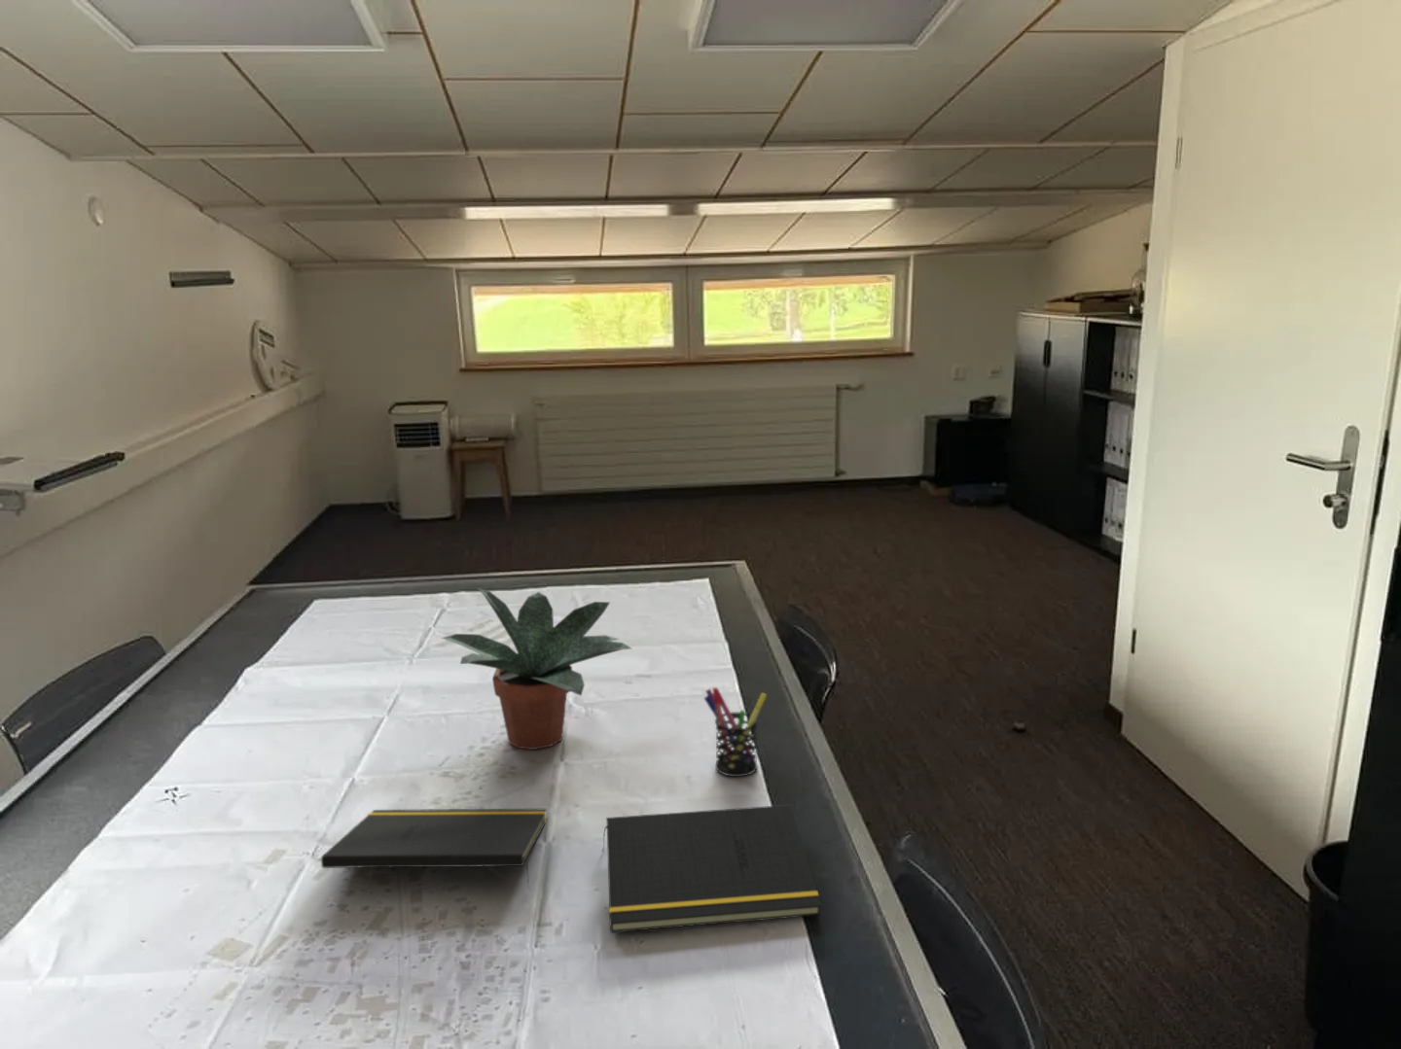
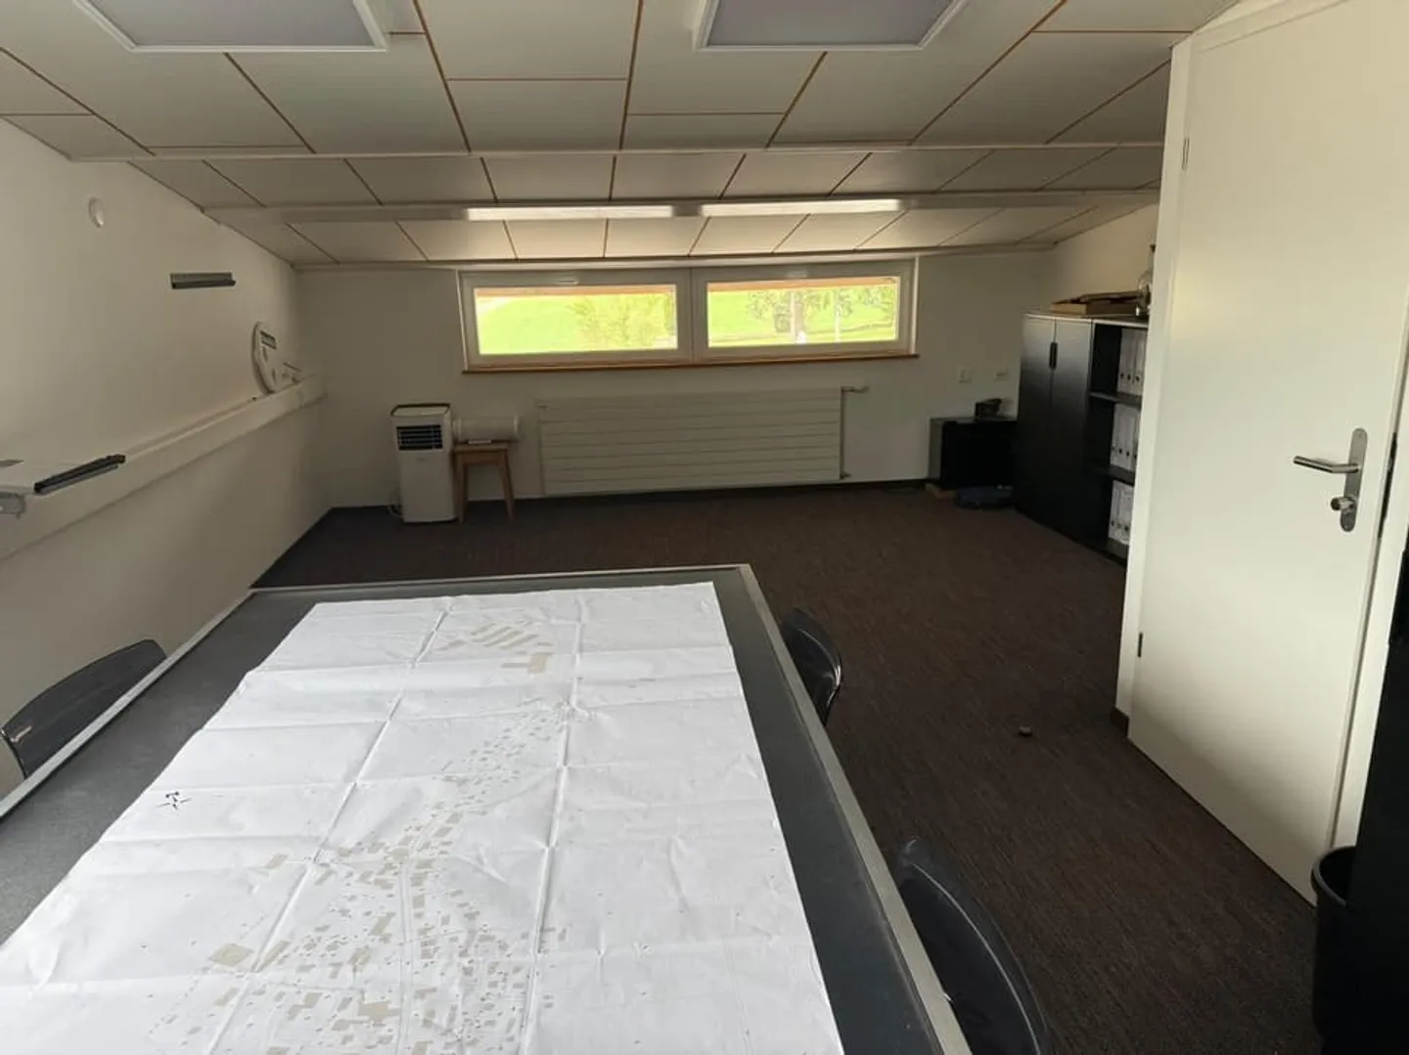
- notepad (708, 863)
- potted plant (535, 663)
- notepad (442, 836)
- pen holder (734, 728)
